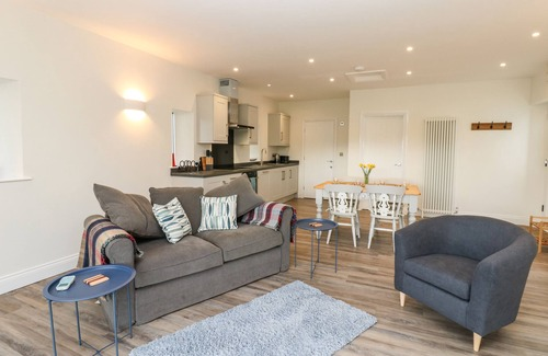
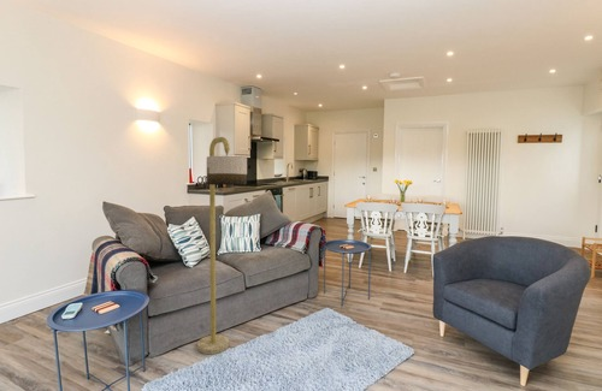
+ floor lamp (214, 245)
